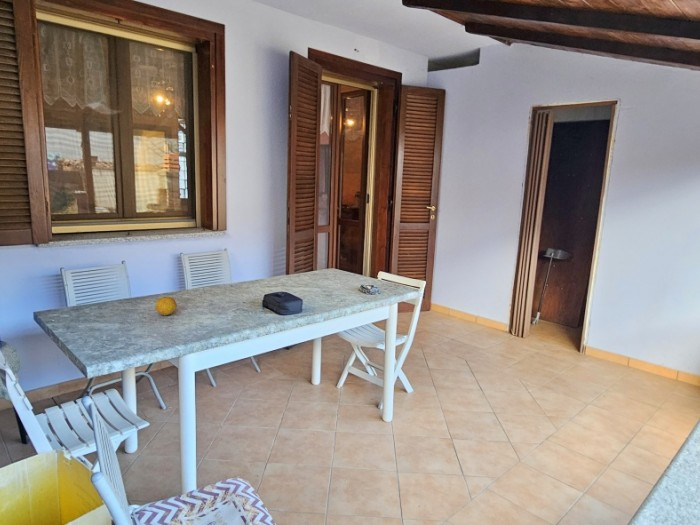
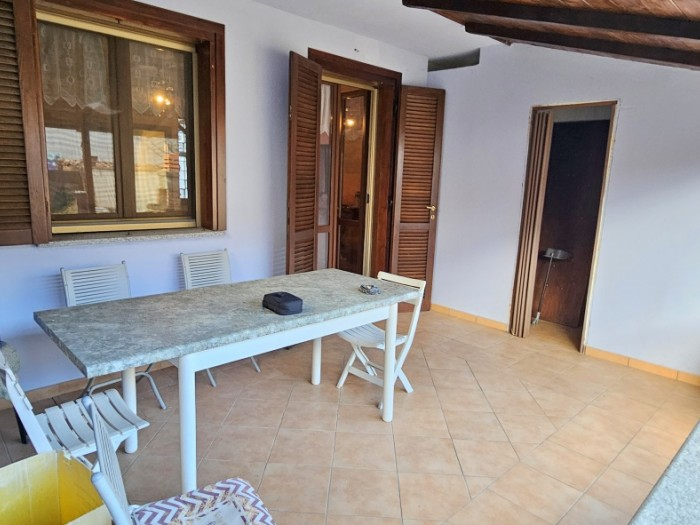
- fruit (166, 305)
